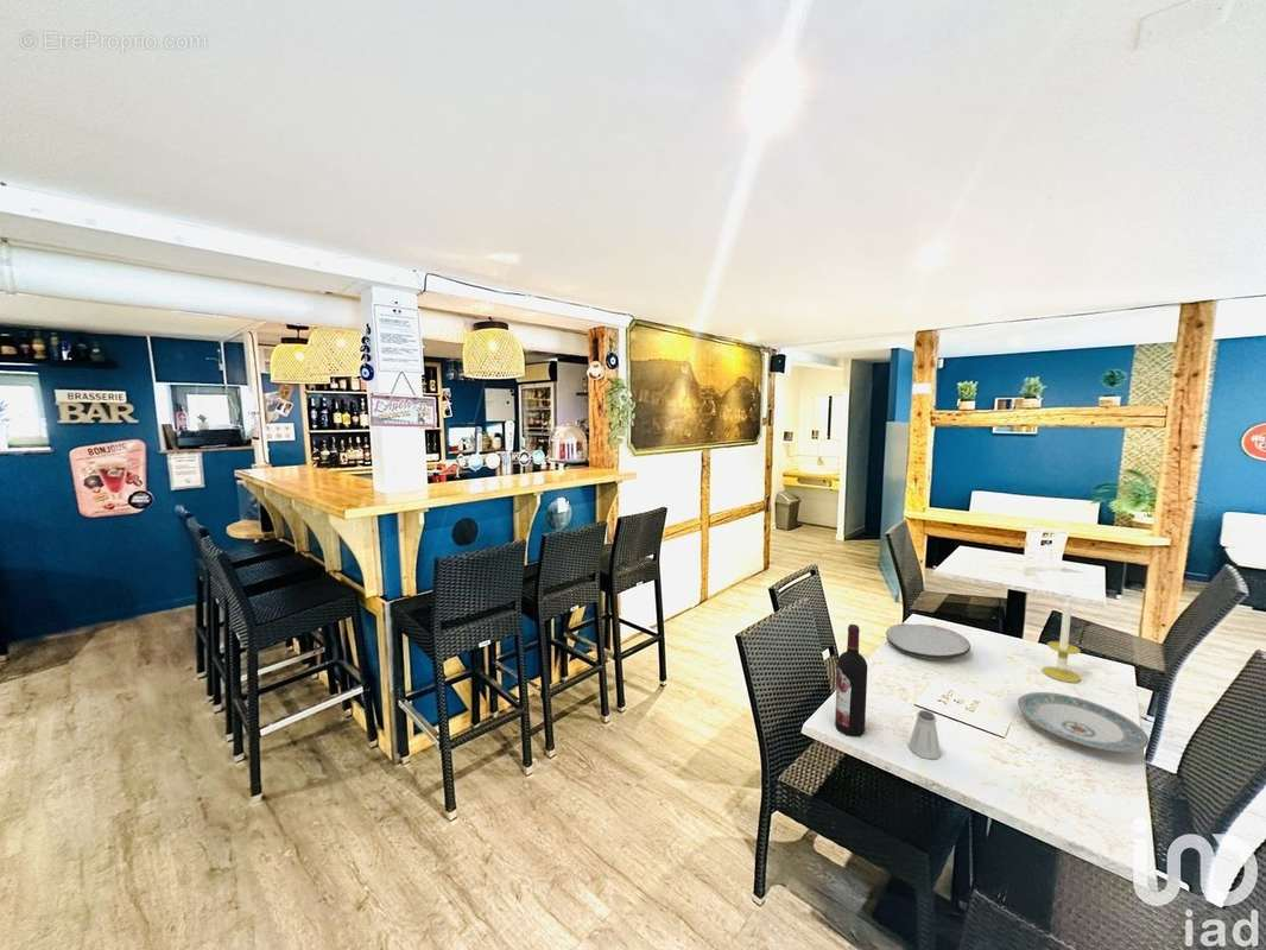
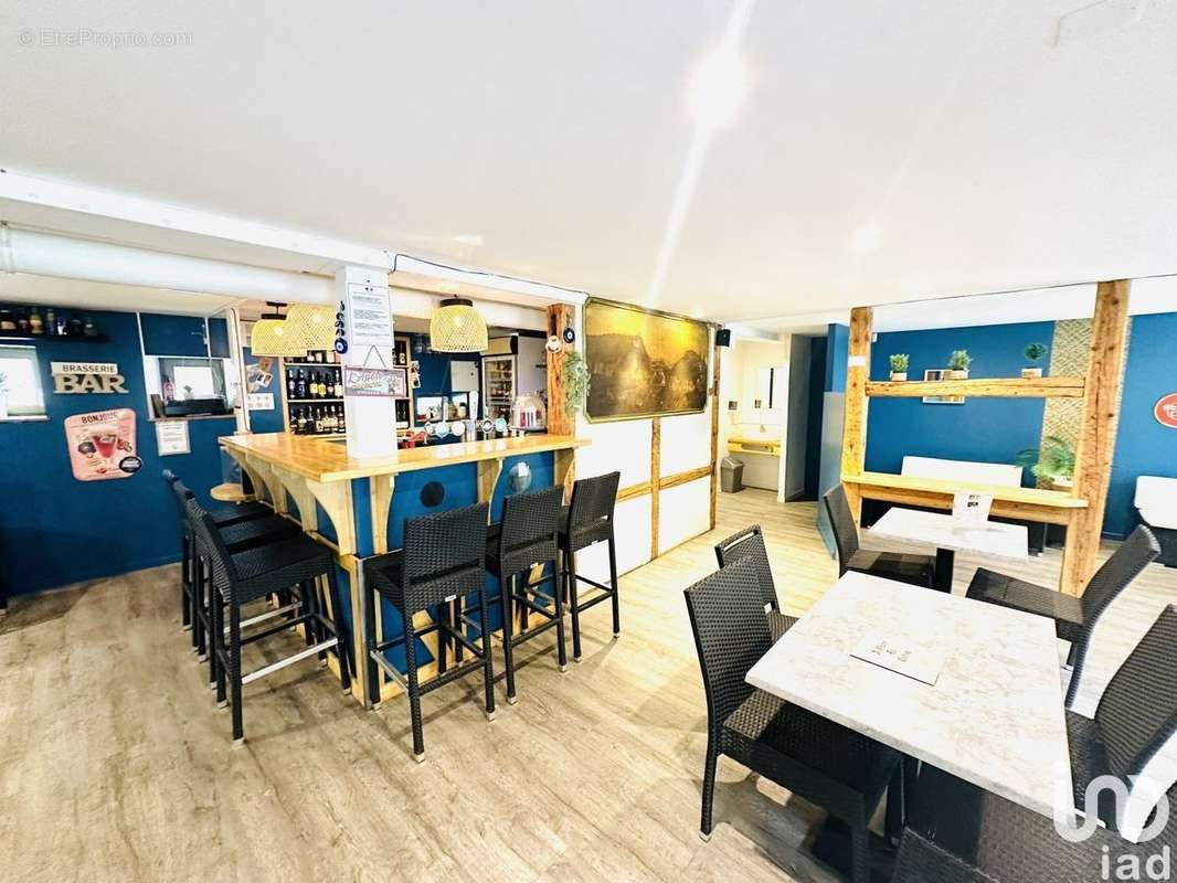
- wine bottle (852, 677)
- plate (1078, 724)
- saltshaker (925, 732)
- plate (925, 641)
- candle (1064, 636)
